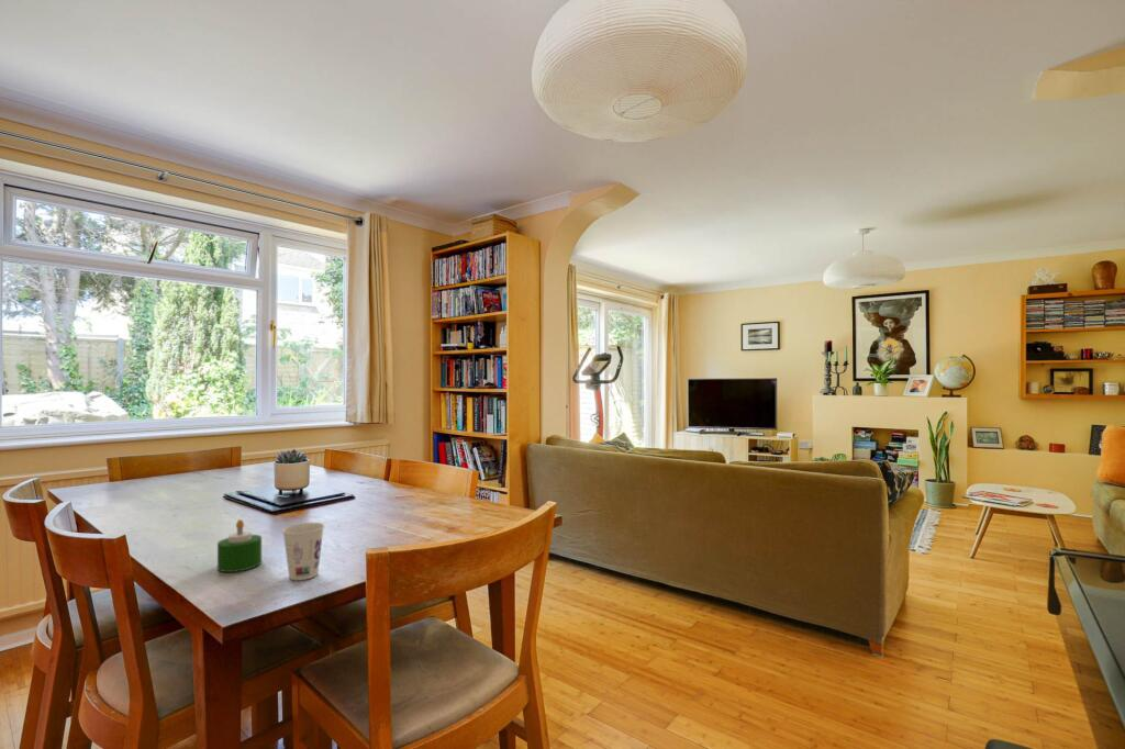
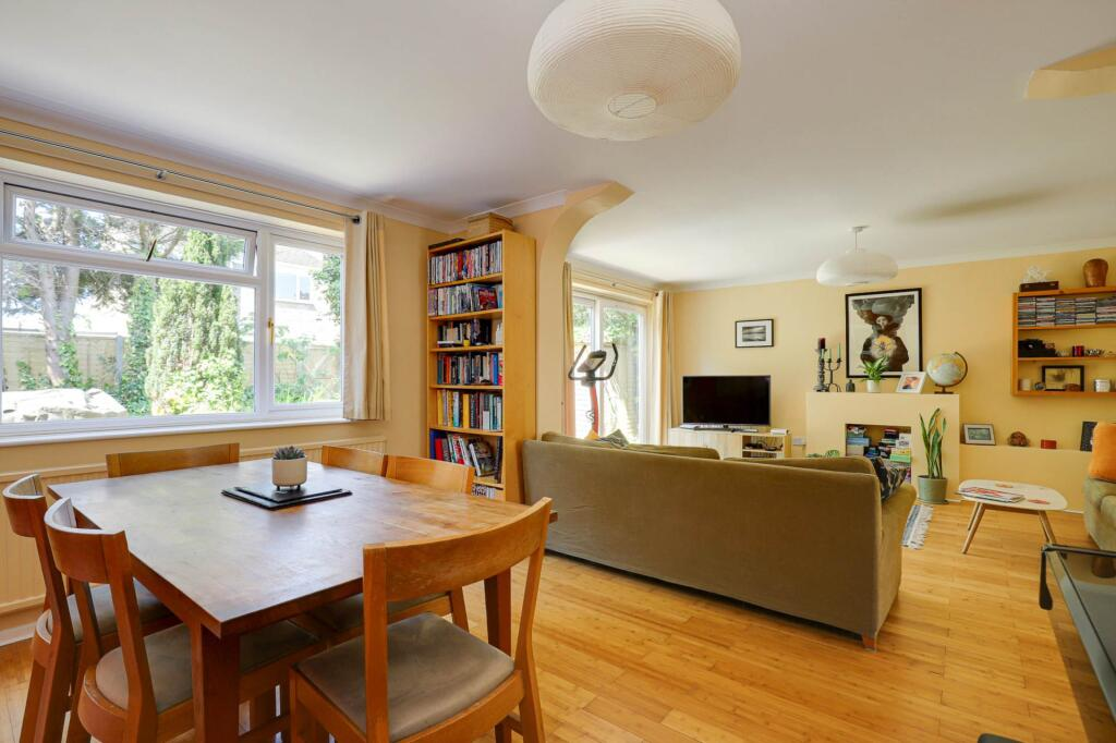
- cup (303, 551)
- candle (240, 541)
